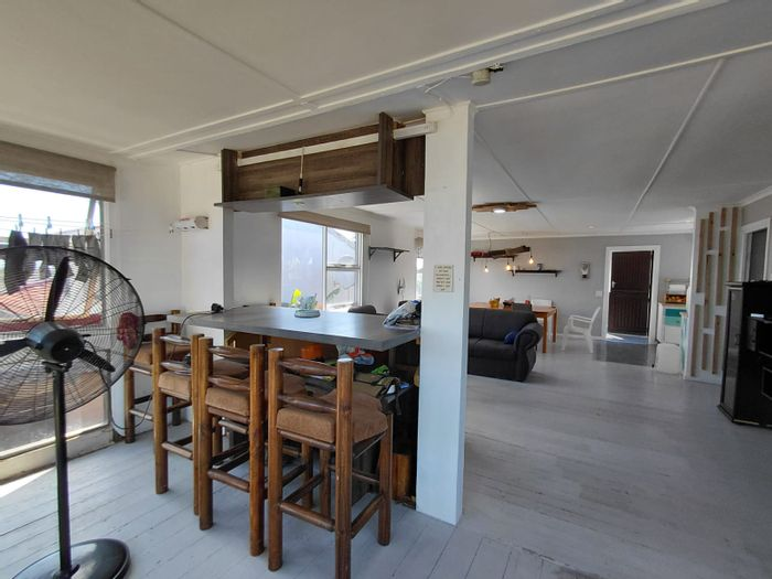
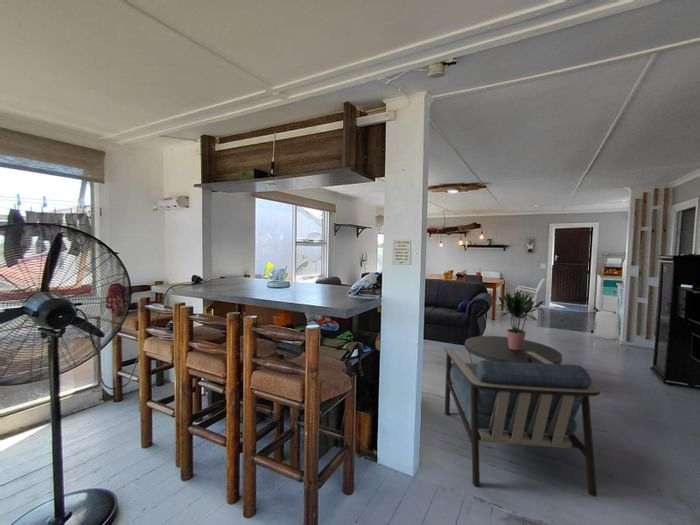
+ coffee table (510, 361)
+ armchair (506, 395)
+ potted plant (519, 320)
